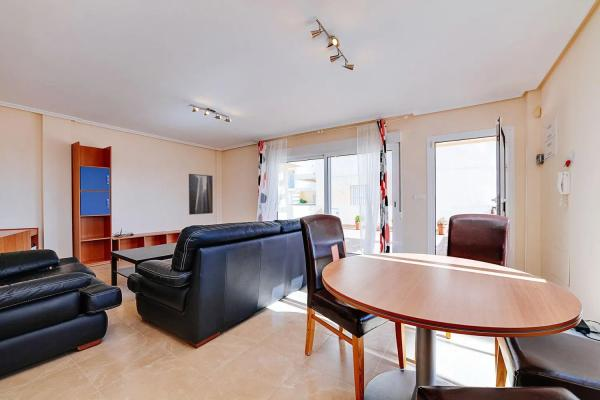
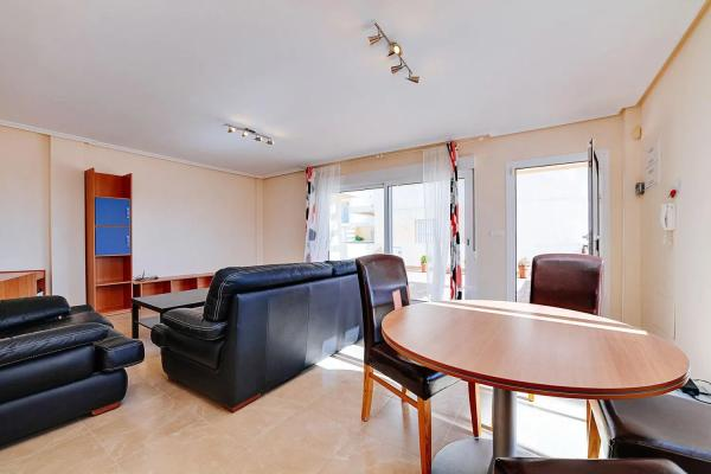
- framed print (201, 194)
